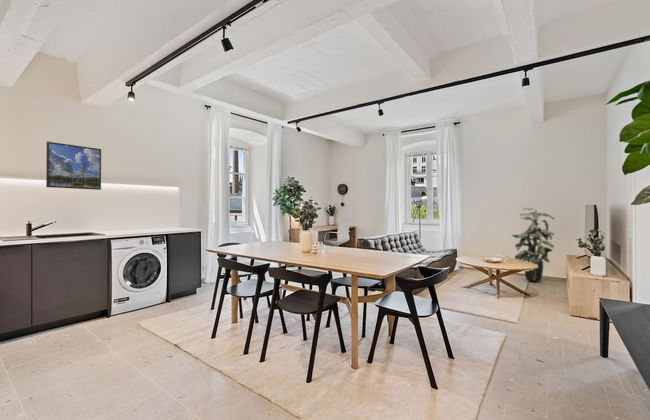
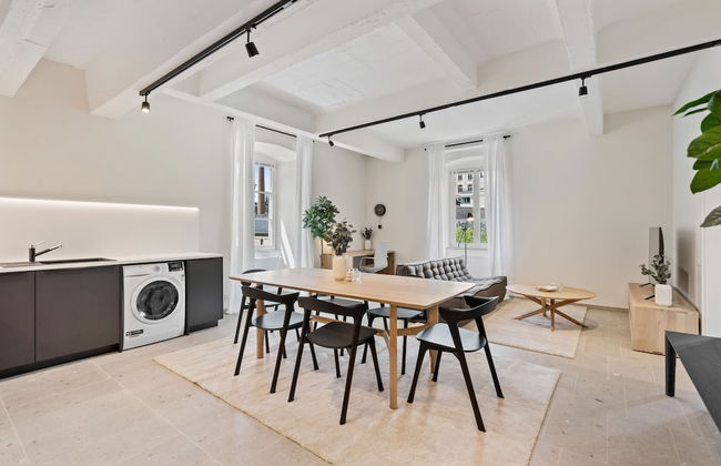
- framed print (75, 167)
- indoor plant (532, 244)
